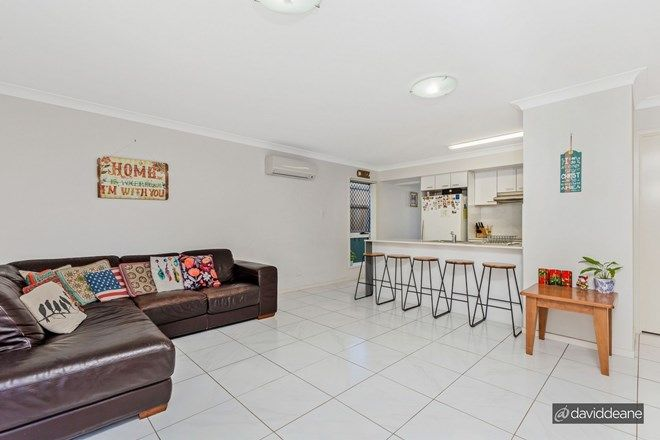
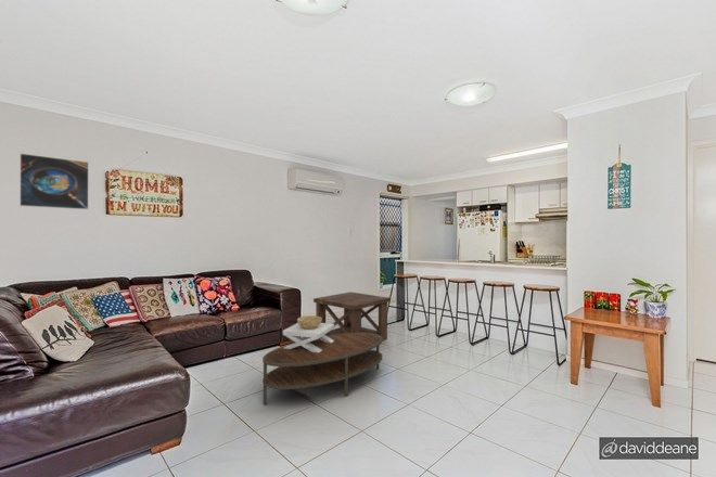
+ coffee table (328, 364)
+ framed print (55, 182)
+ decorative bowl (309, 331)
+ side table (351, 319)
